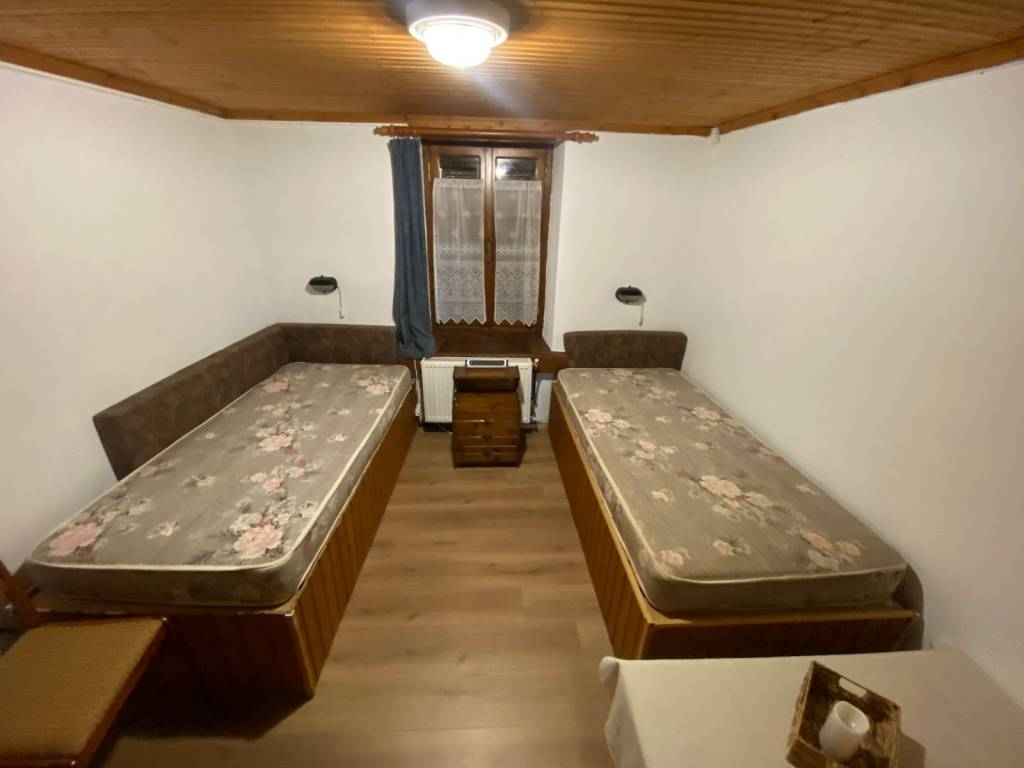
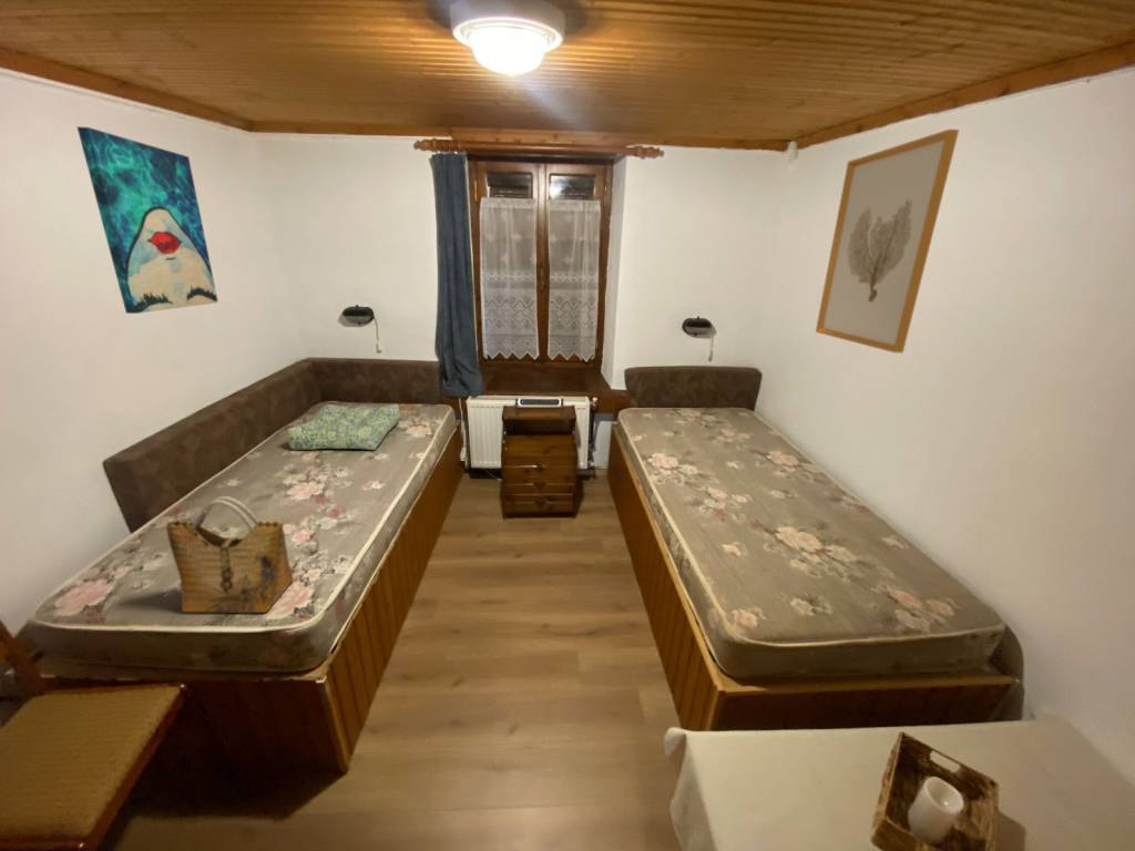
+ seat cushion (348, 426)
+ grocery bag (229, 548)
+ wall art (873, 249)
+ wall art (160, 229)
